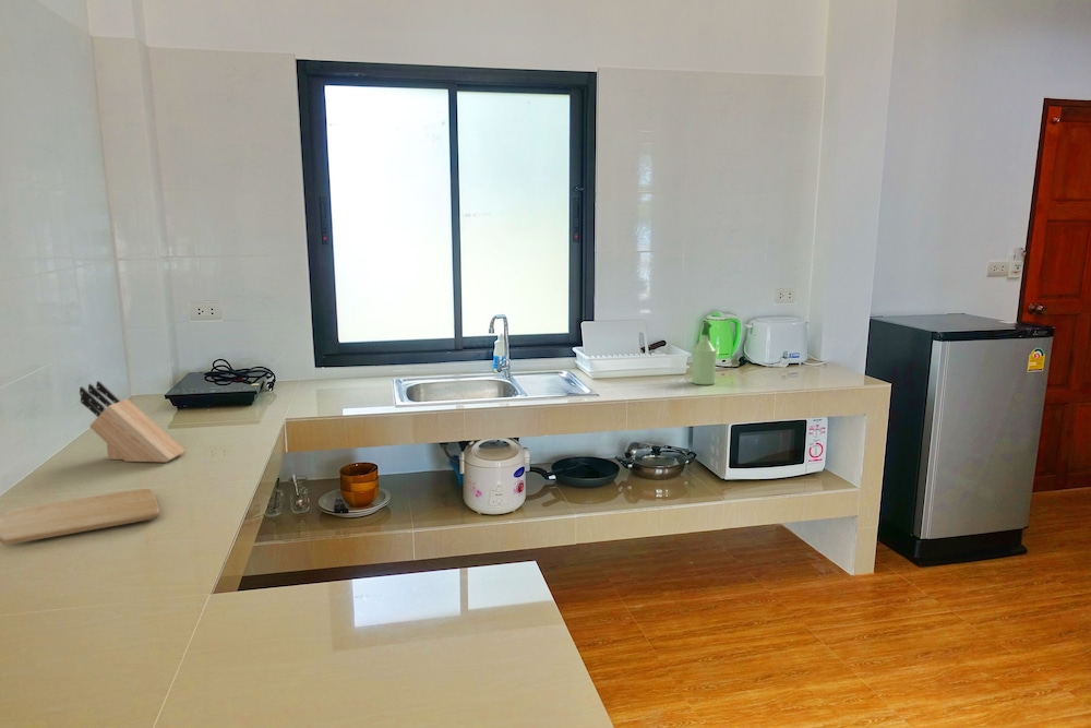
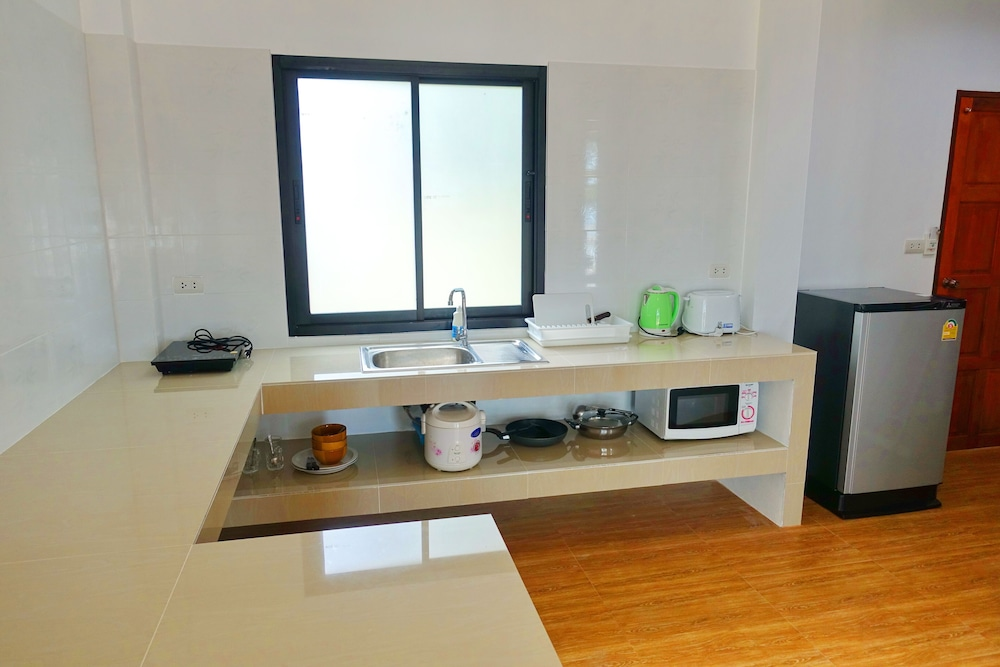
- spray bottle (704, 353)
- knife block (130, 420)
- chopping board (50, 518)
